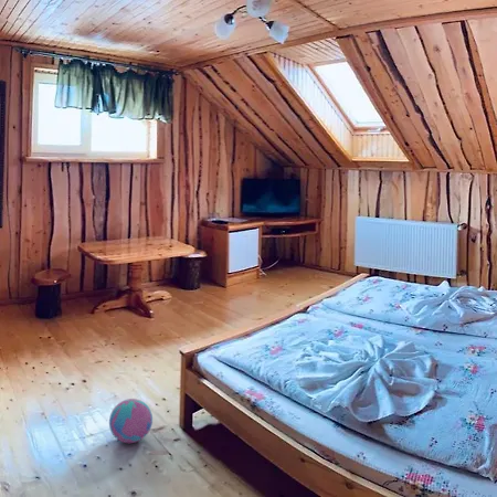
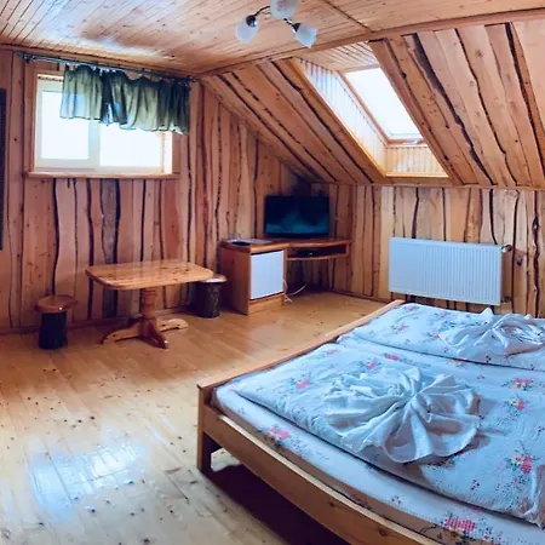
- decorative ball (130, 420)
